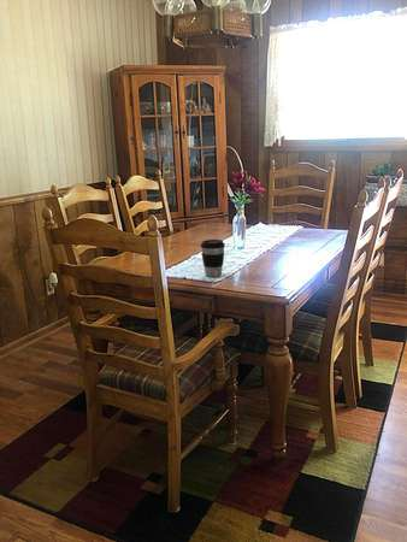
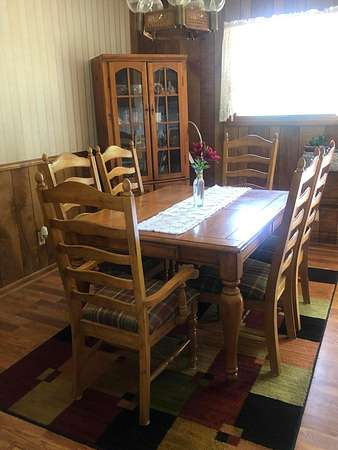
- coffee cup (213, 258)
